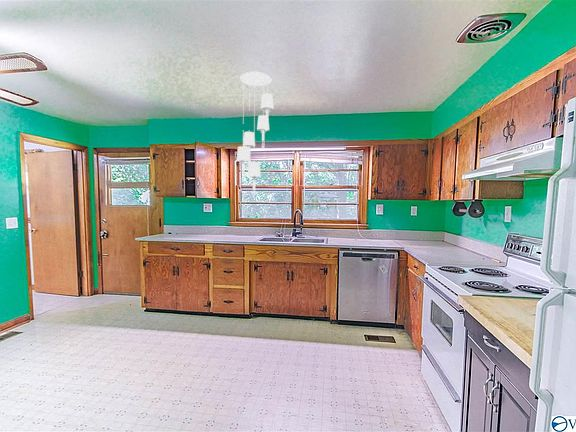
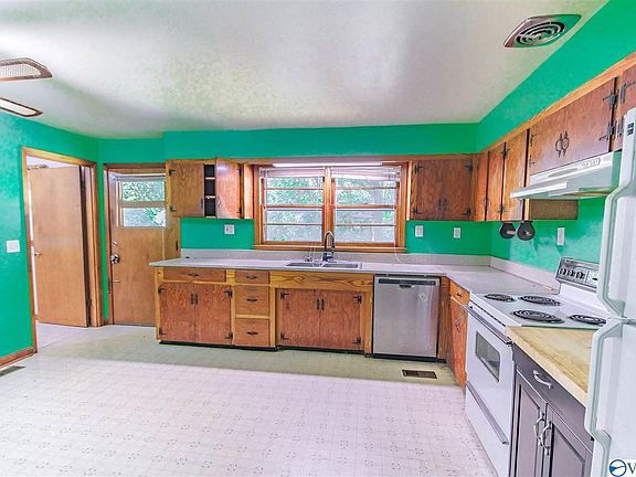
- ceiling light fixture (254, 138)
